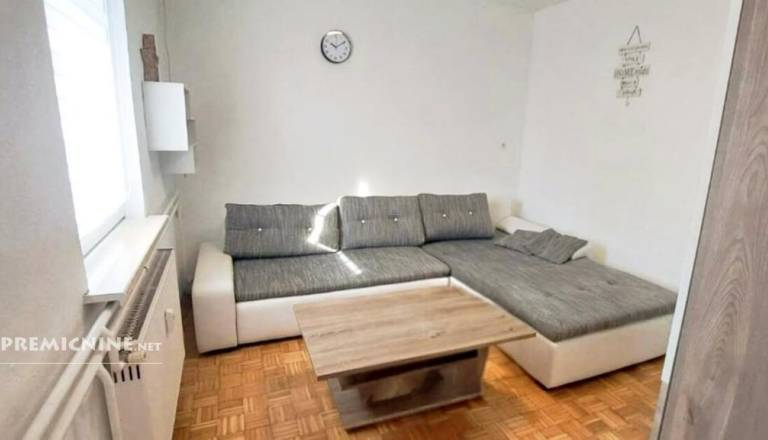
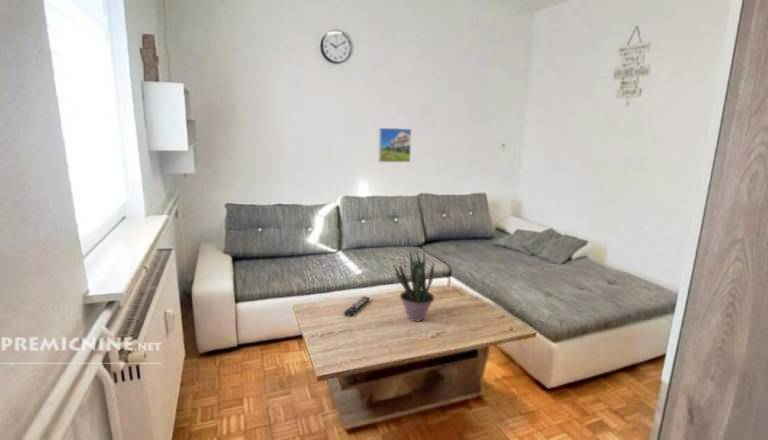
+ remote control (357, 305)
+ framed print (394, 145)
+ potted plant (413, 284)
